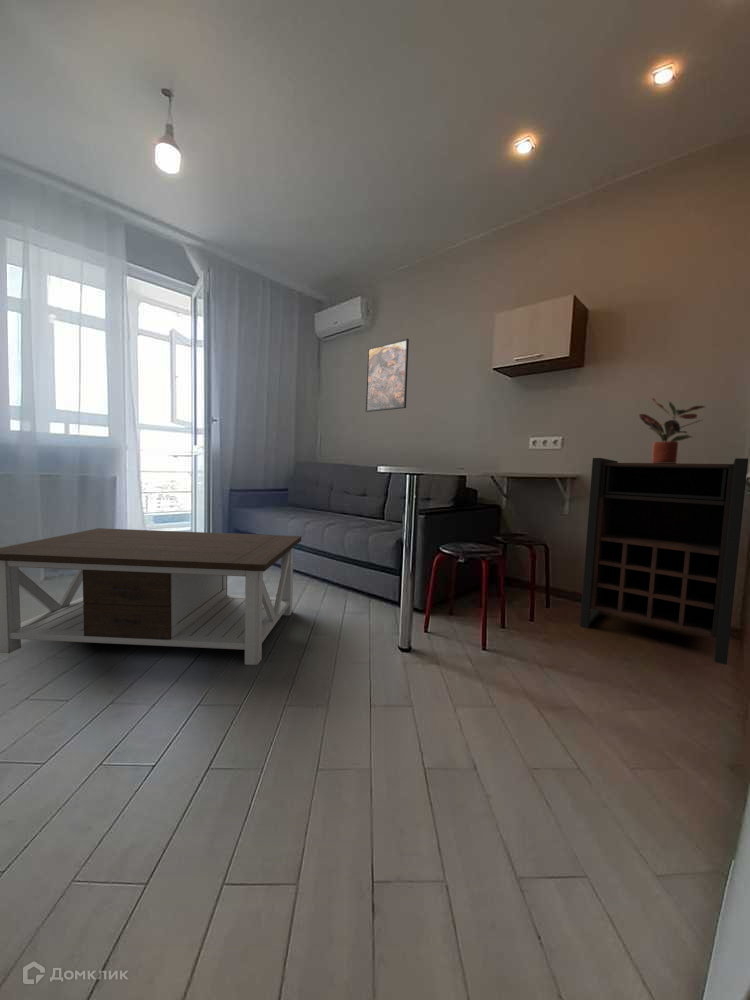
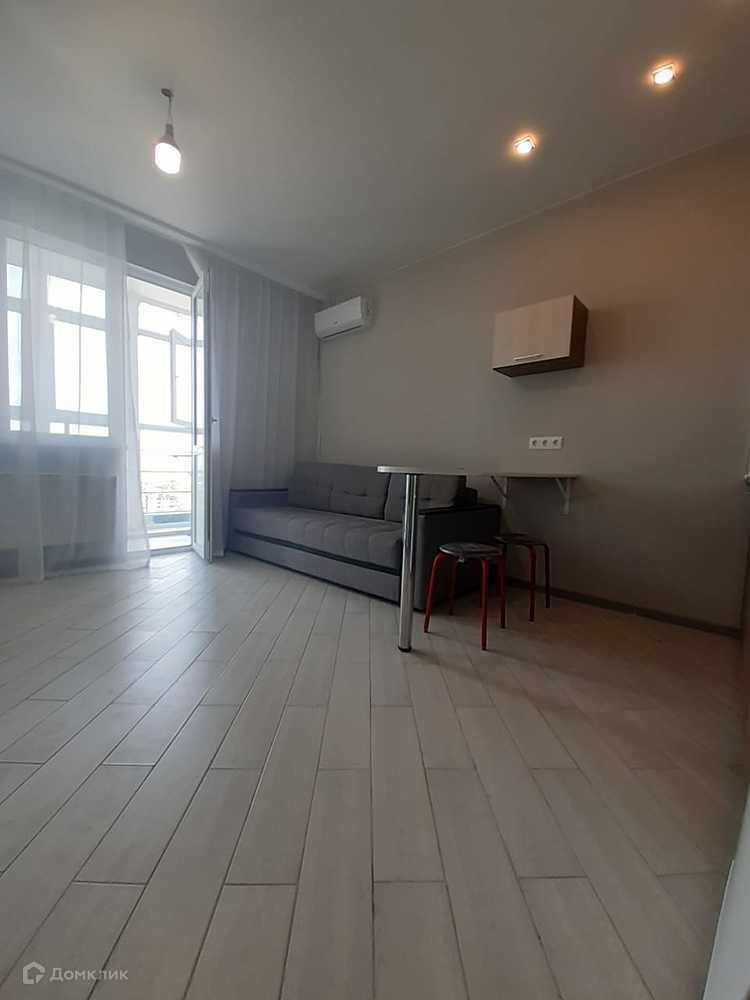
- potted plant (673, 429)
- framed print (385, 377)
- coffee table (166, 586)
- shelving unit (659, 547)
